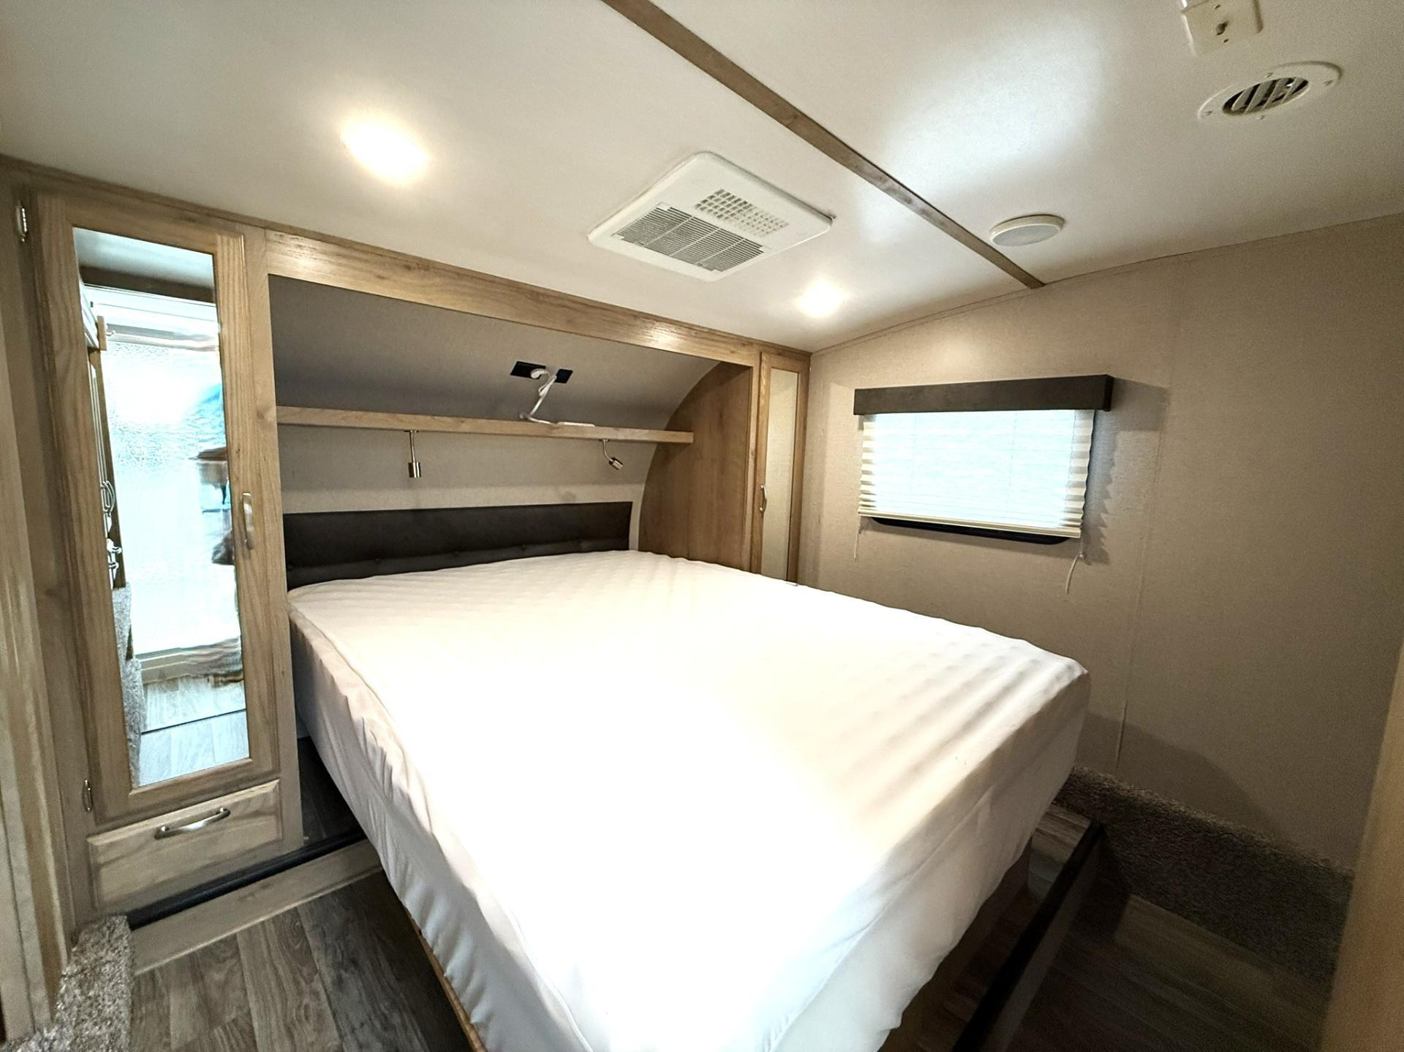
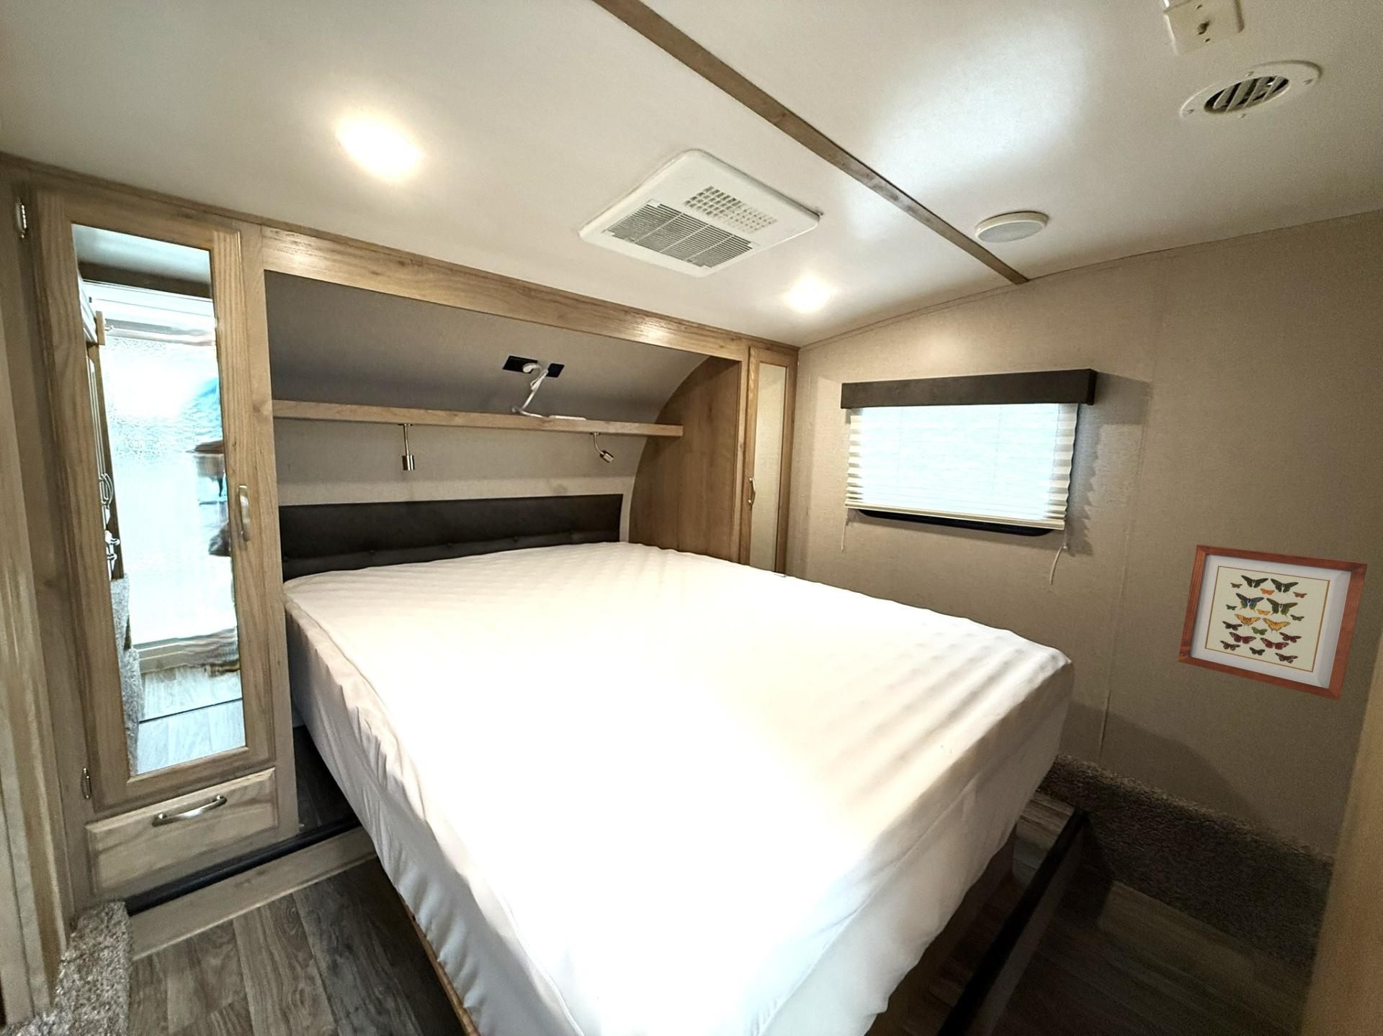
+ wall art (1263, 617)
